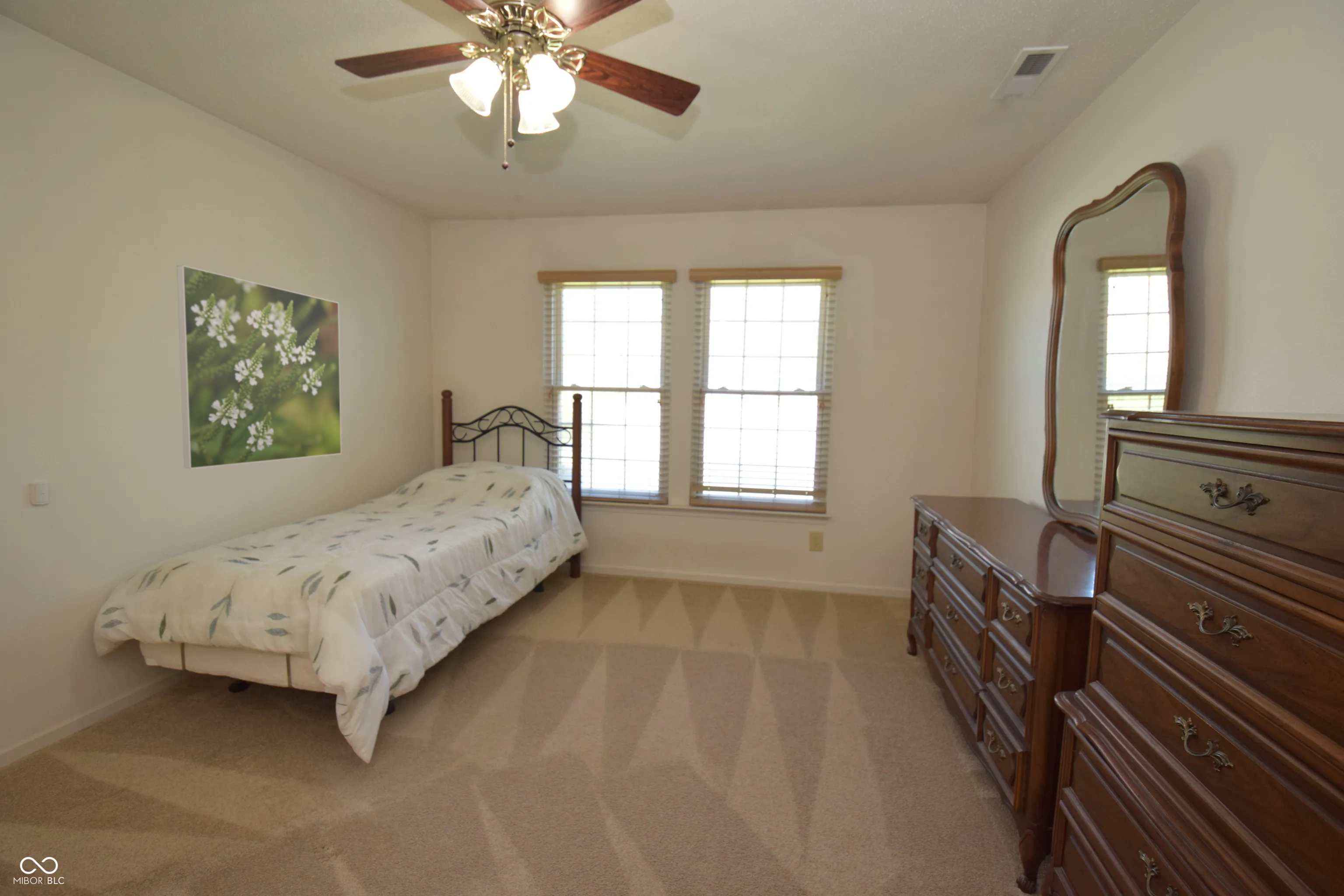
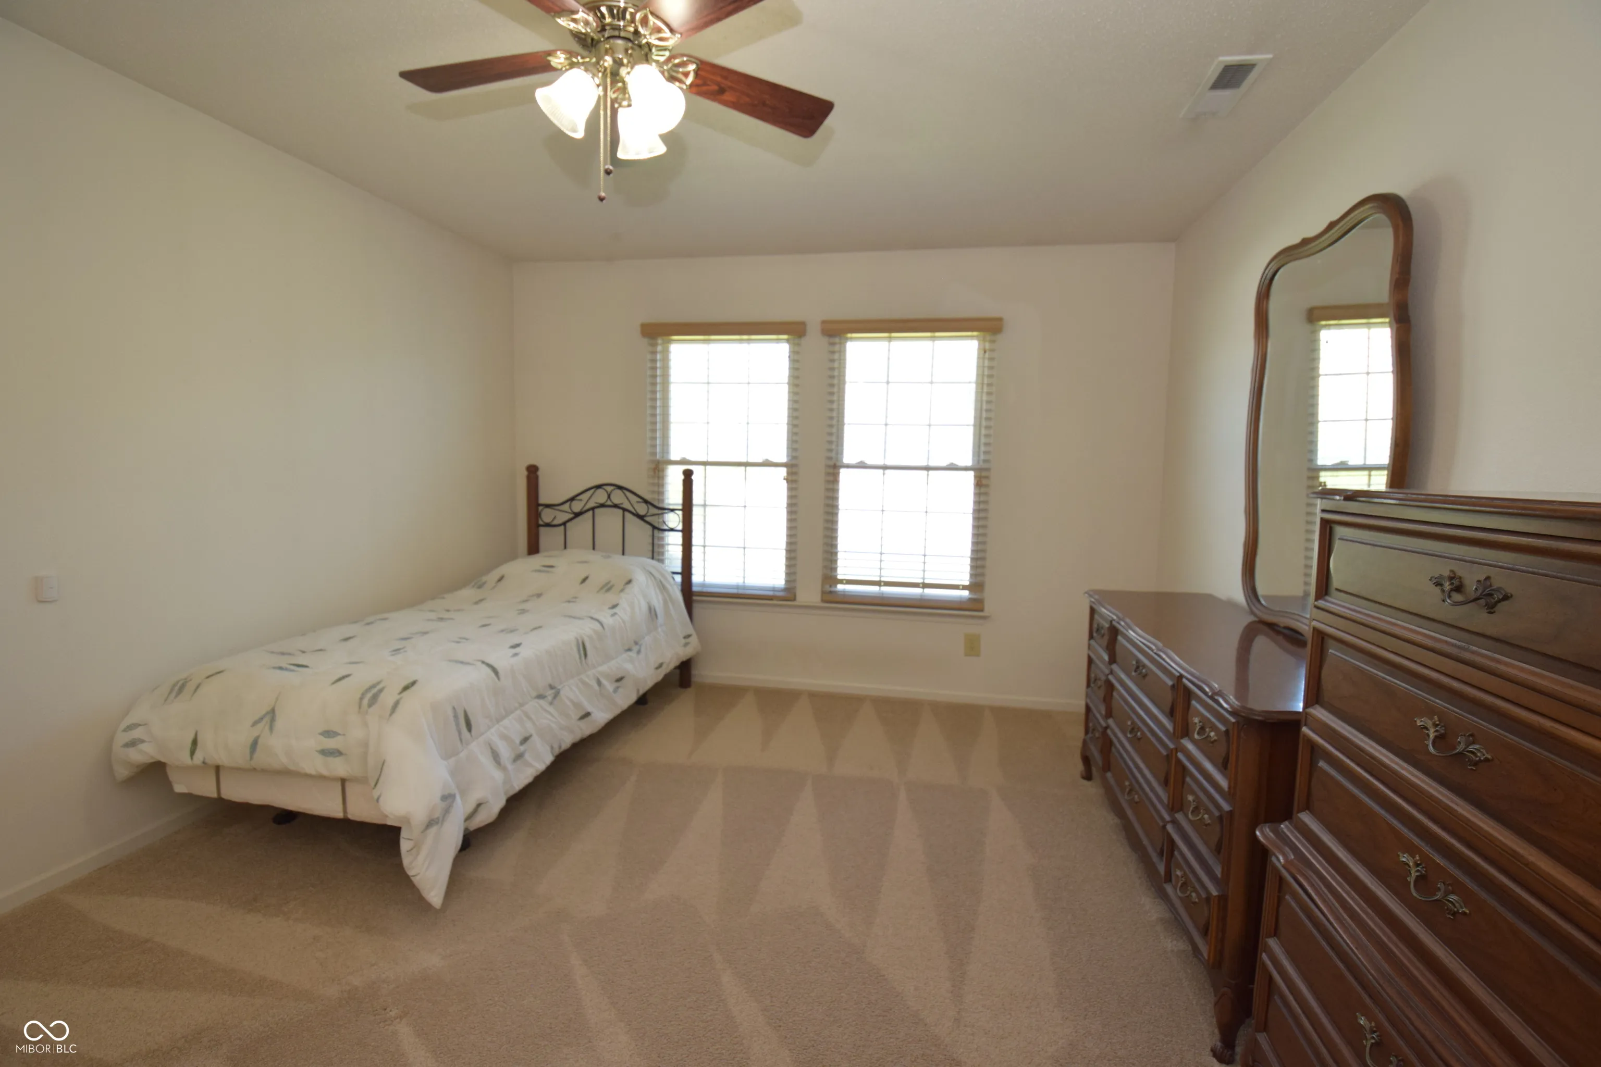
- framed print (272, 374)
